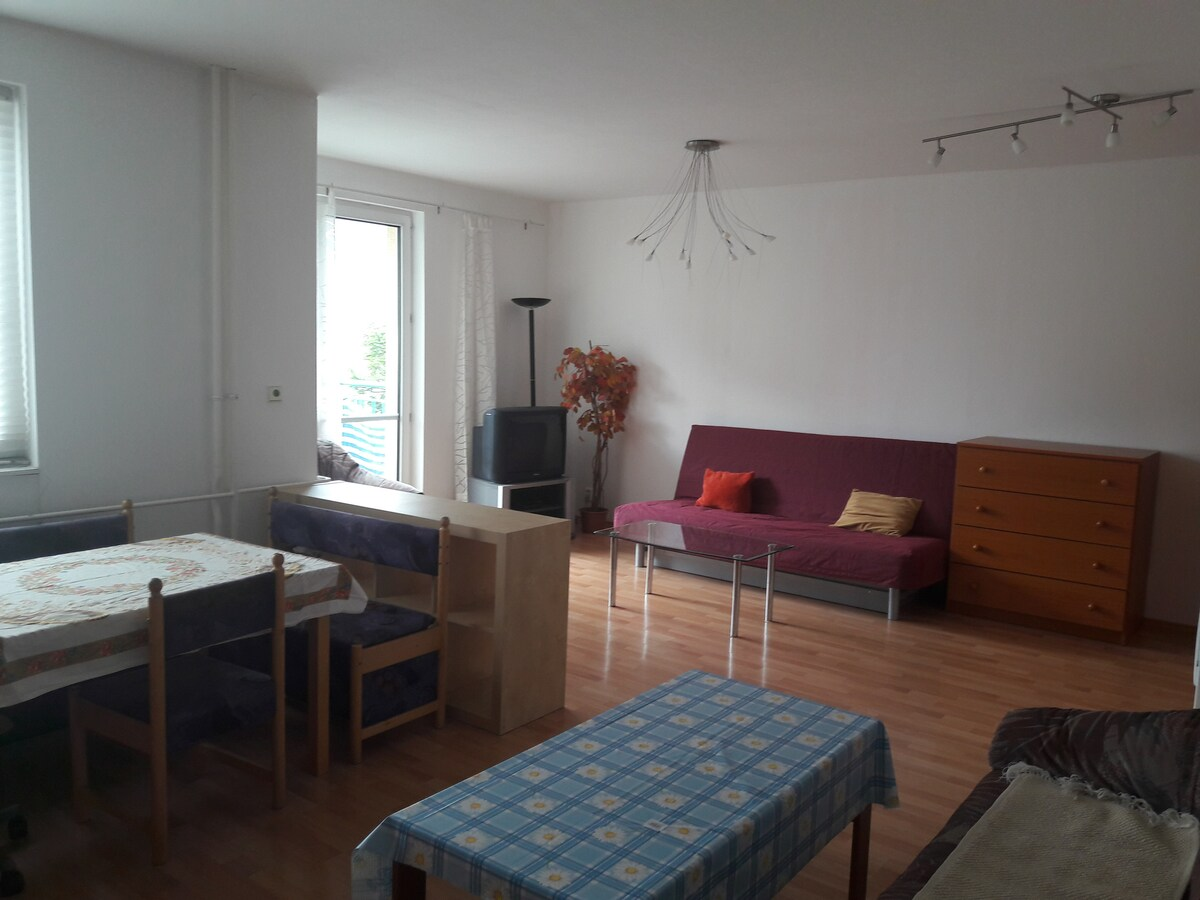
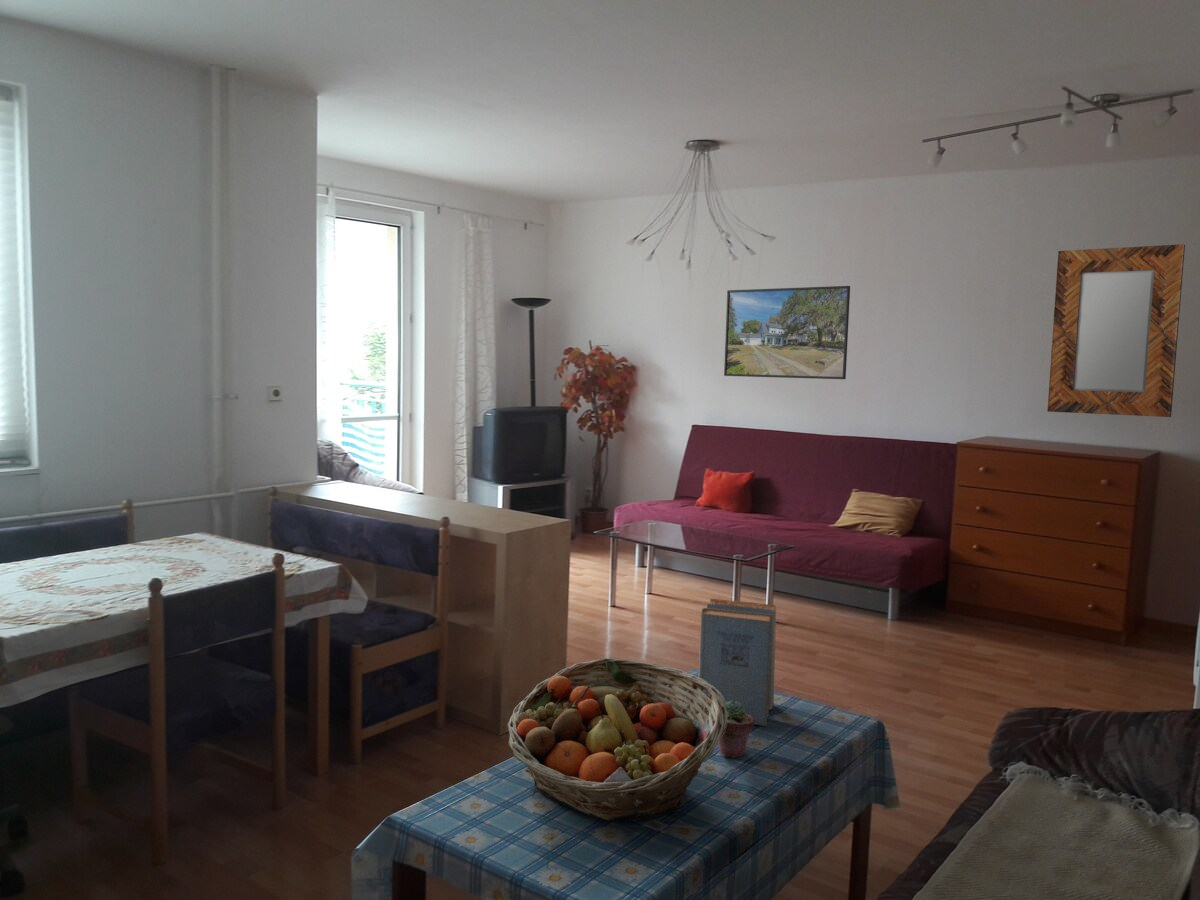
+ fruit basket (614, 734)
+ potted succulent (733, 727)
+ book (737, 659)
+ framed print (784, 333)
+ home mirror (1113, 331)
